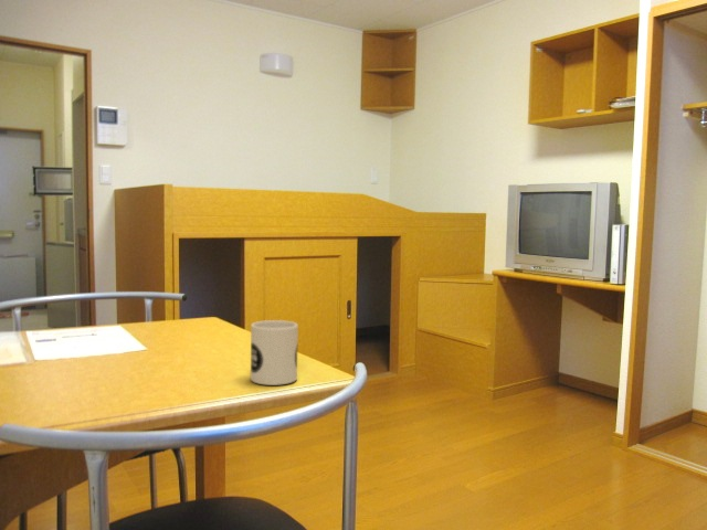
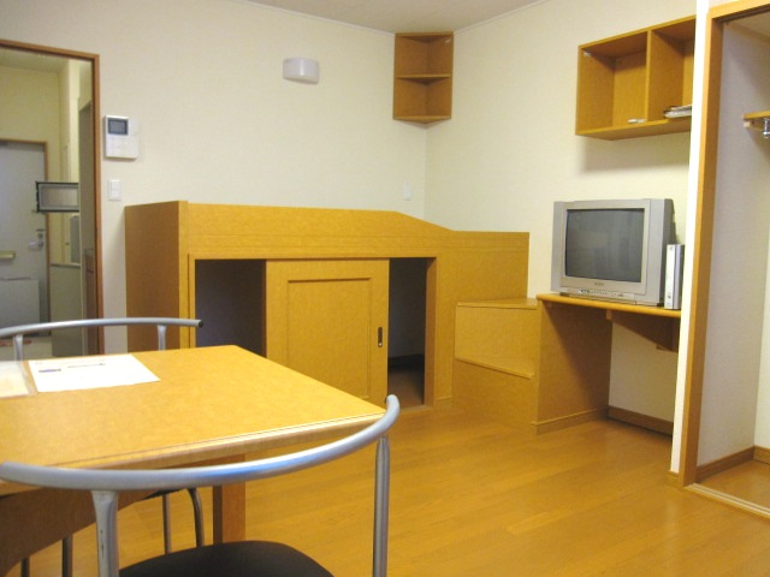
- mug (271, 349)
